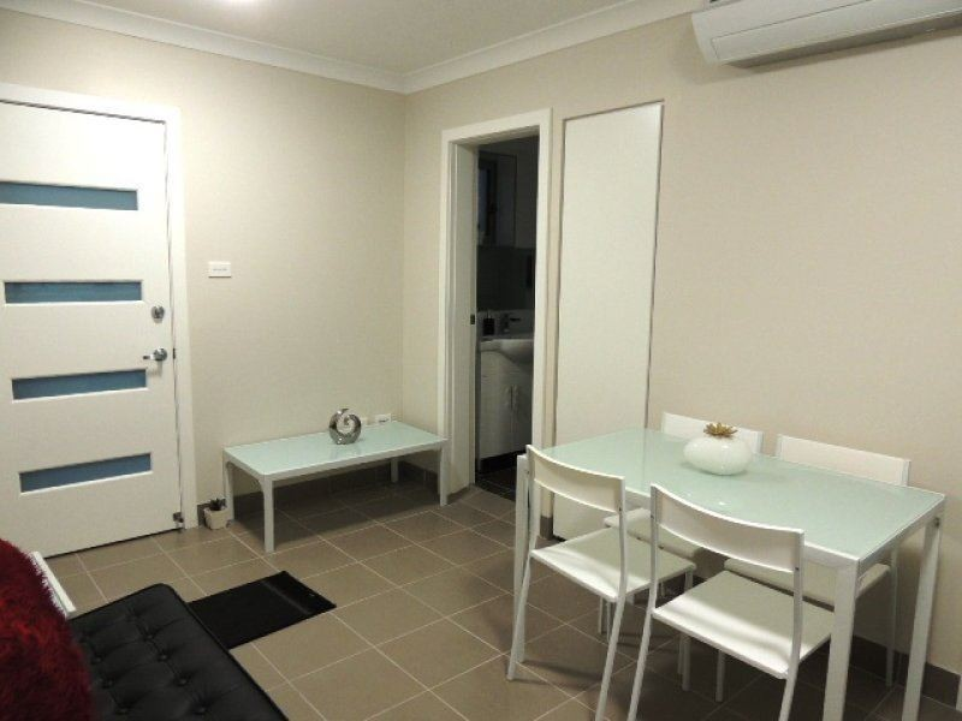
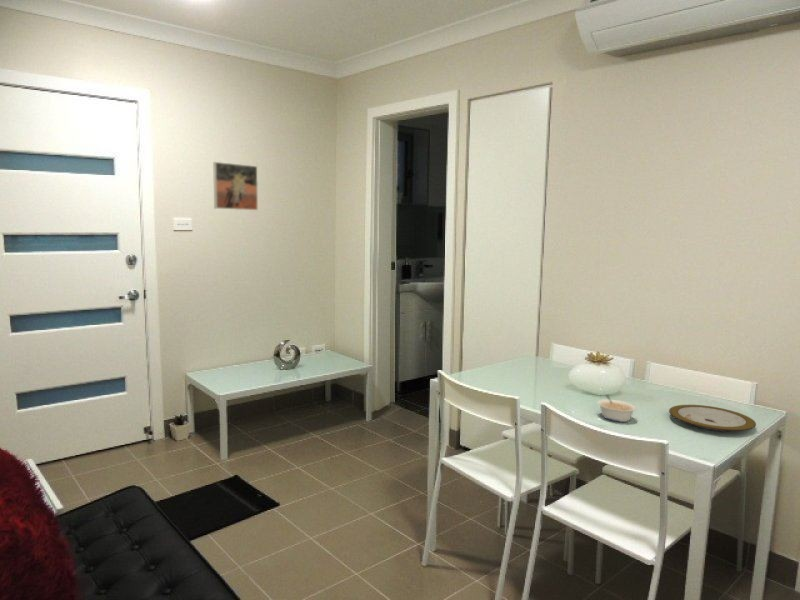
+ legume (615, 409)
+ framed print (236, 186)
+ plate (710, 419)
